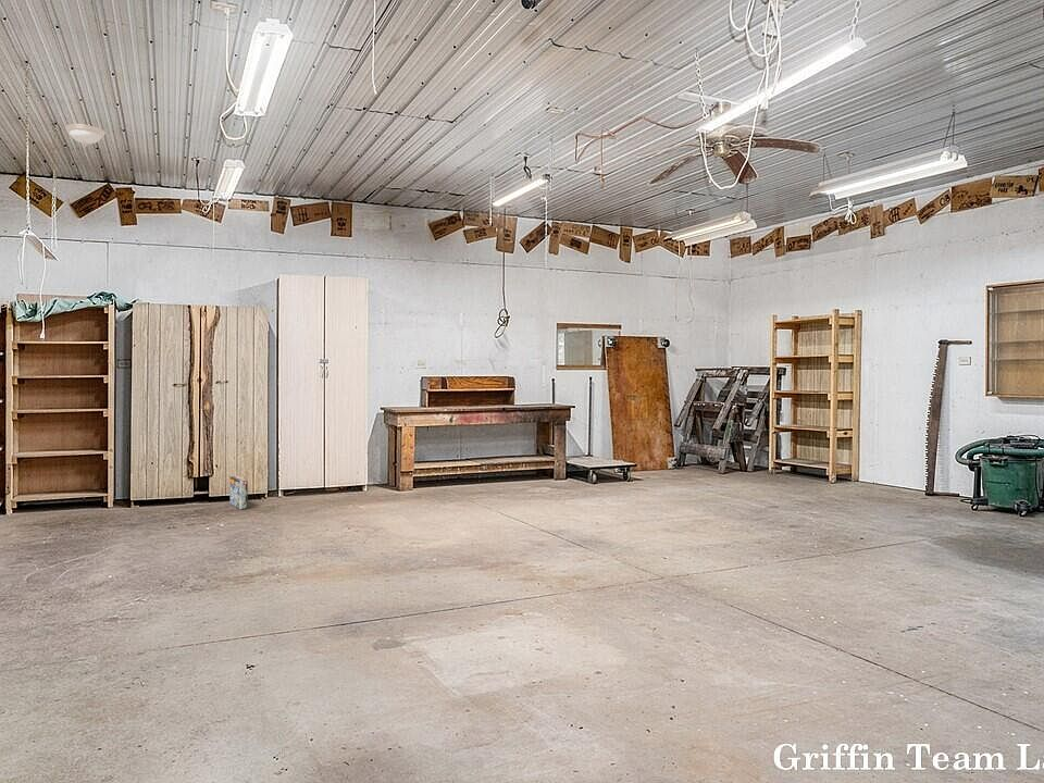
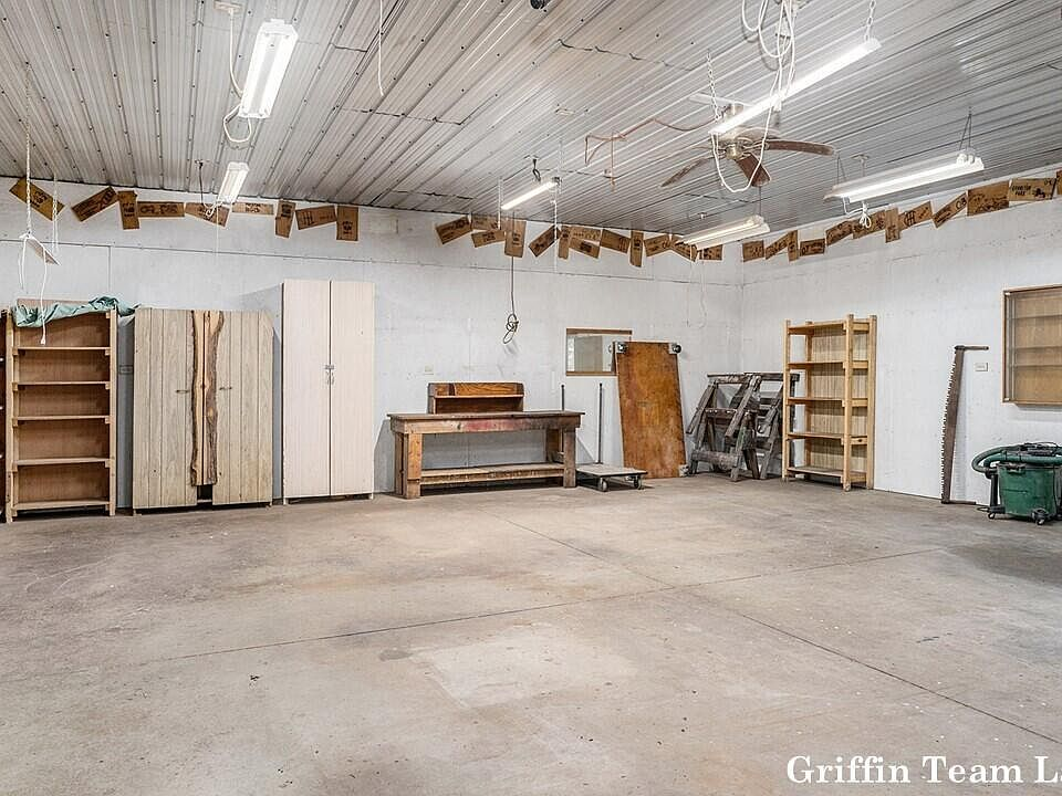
- light fixture (85, 138)
- box (238, 492)
